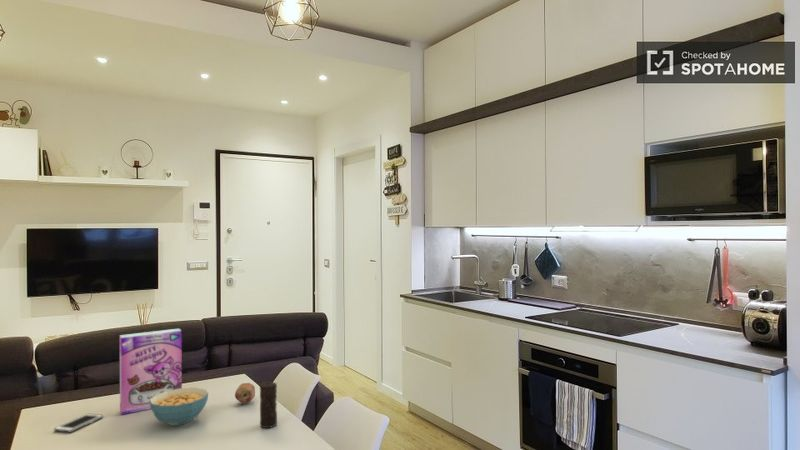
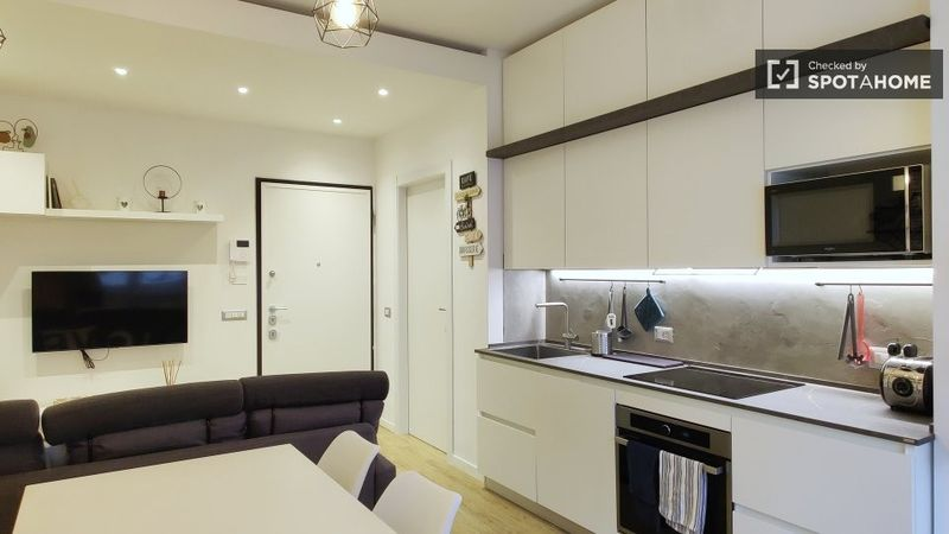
- cereal box (151, 369)
- candle (268, 404)
- cereal bowl (179, 409)
- cell phone (79, 422)
- fruit (245, 393)
